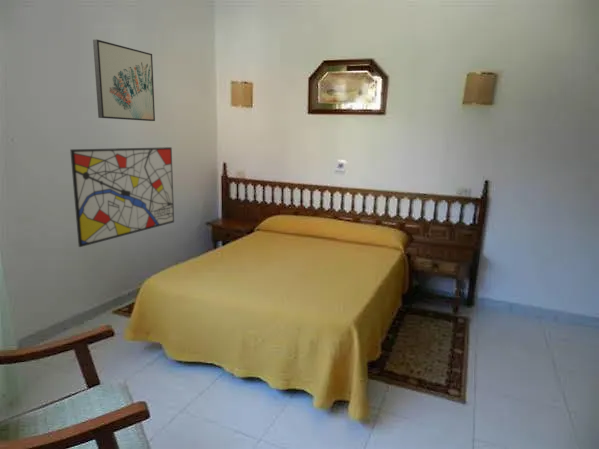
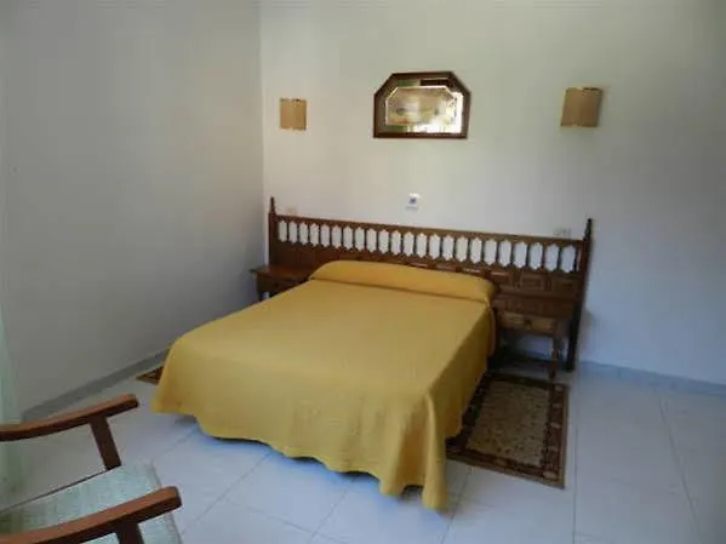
- wall art (130, 191)
- wall art (126, 84)
